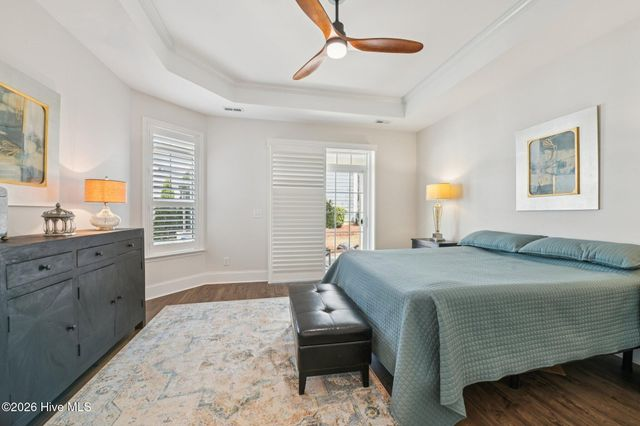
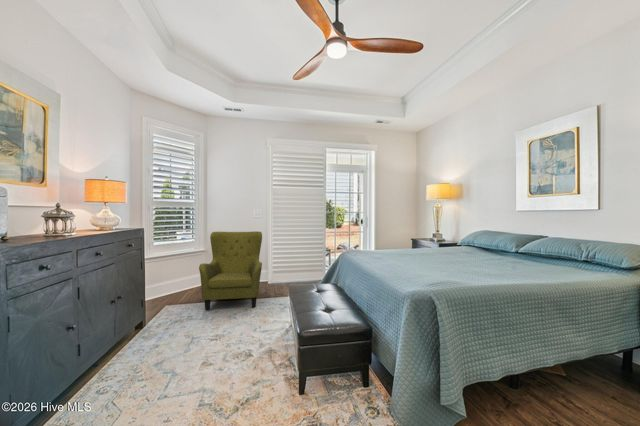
+ armchair (234, 266)
